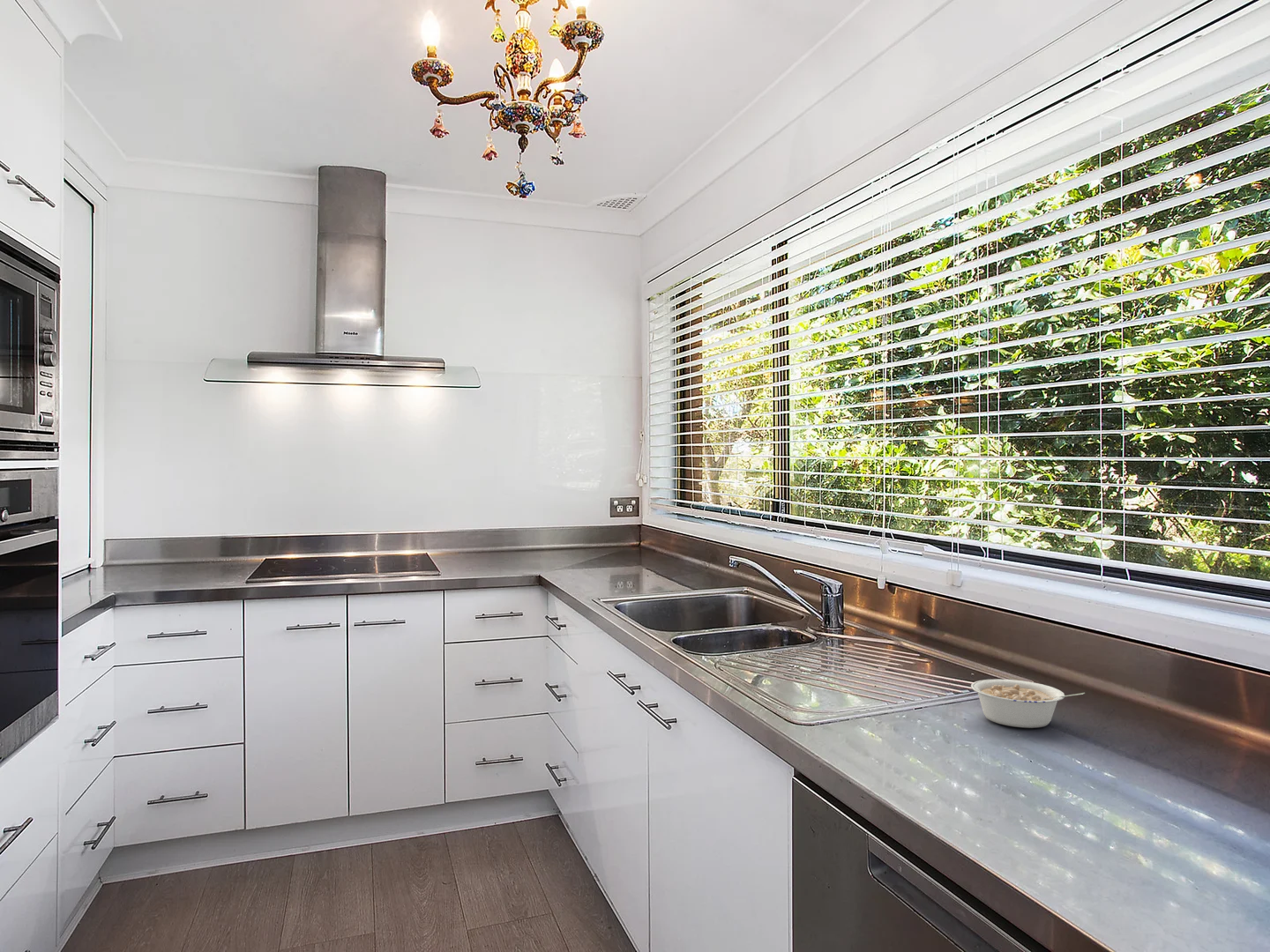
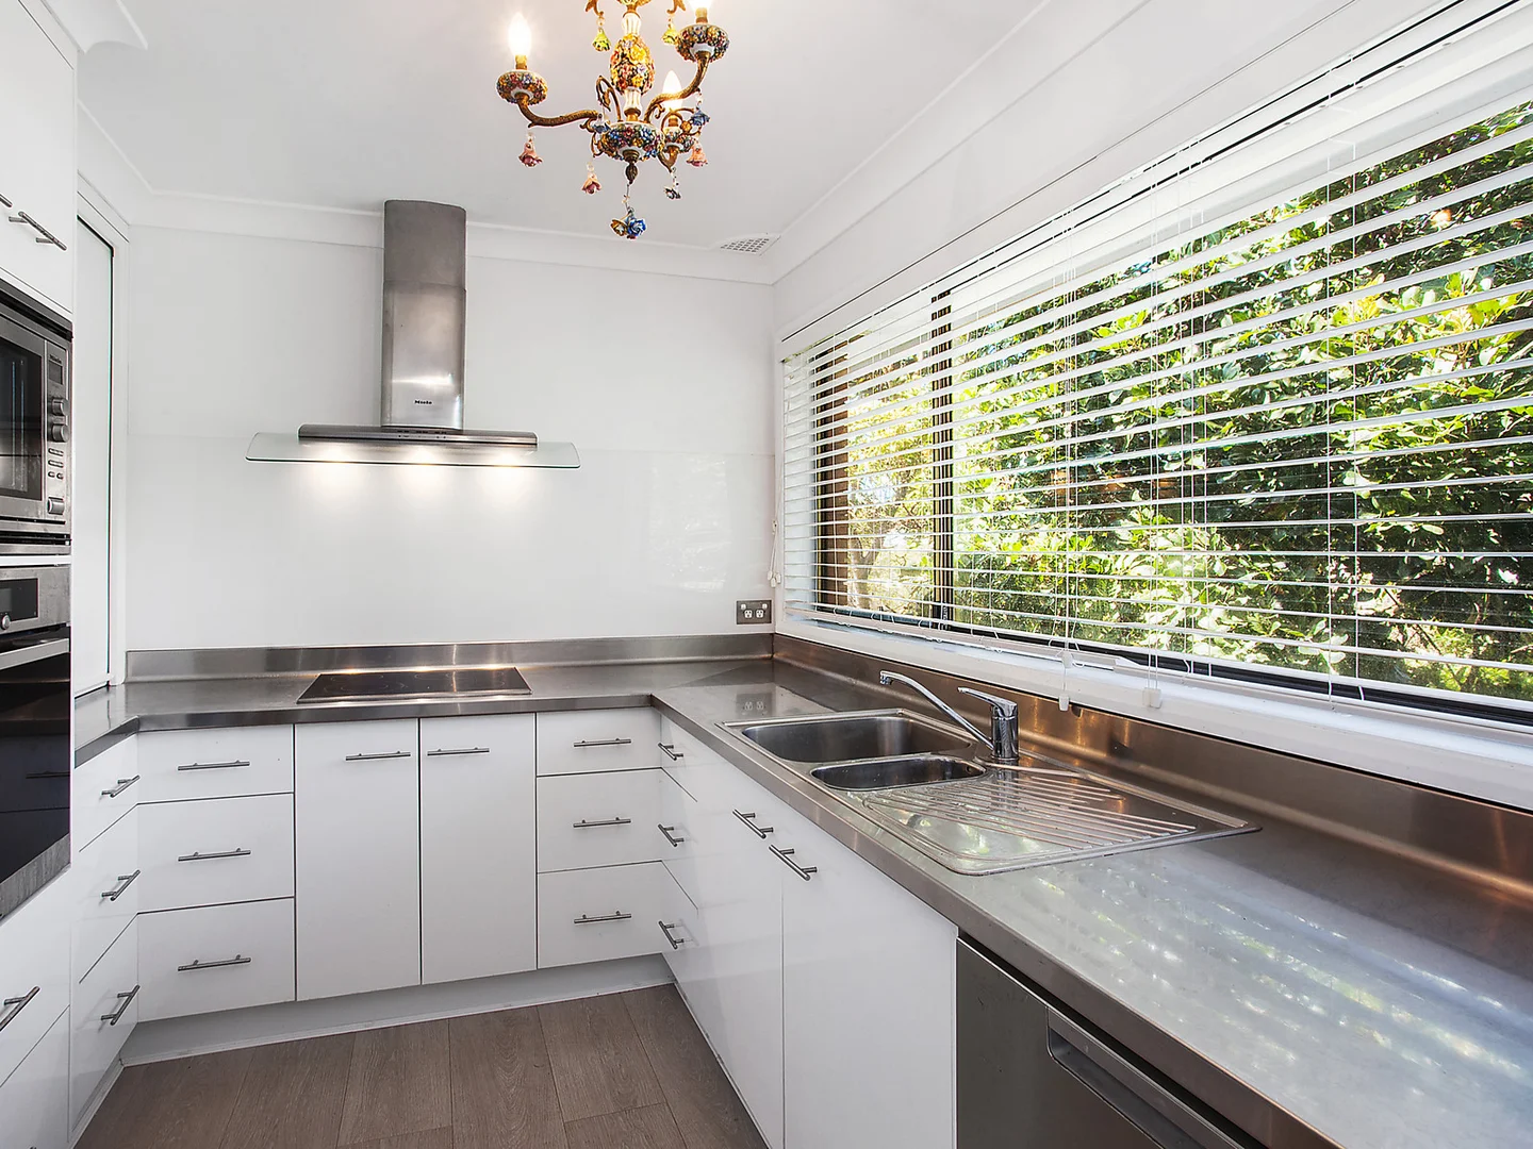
- legume (1020, 701)
